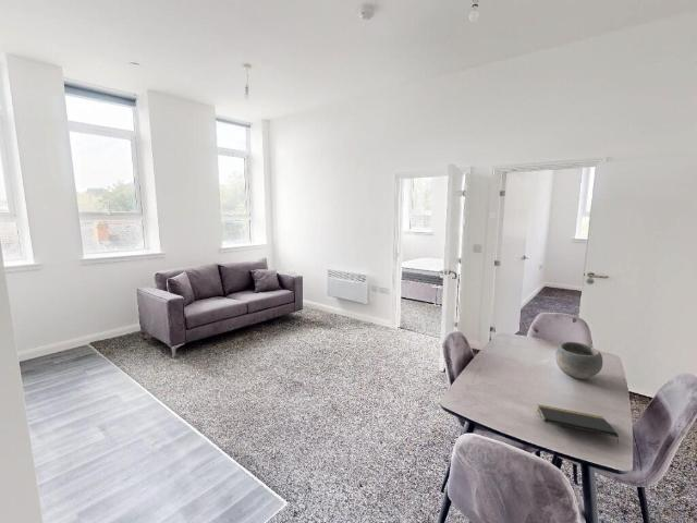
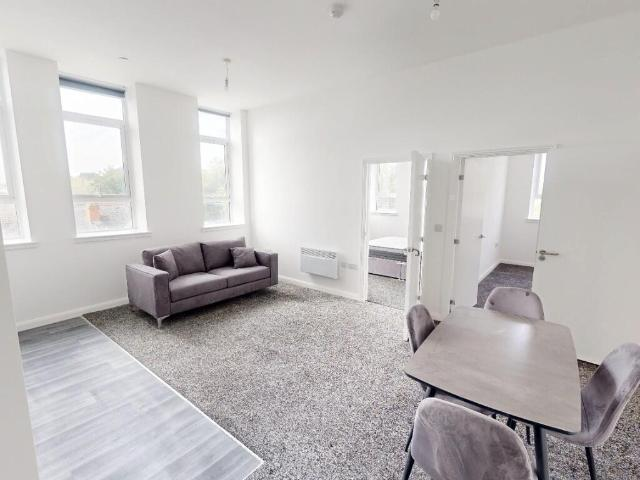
- notepad (574, 418)
- bowl (577, 362)
